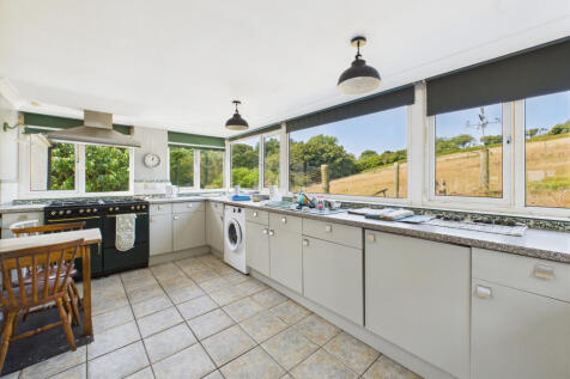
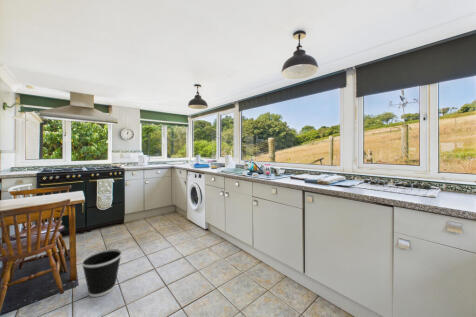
+ wastebasket (102, 272)
